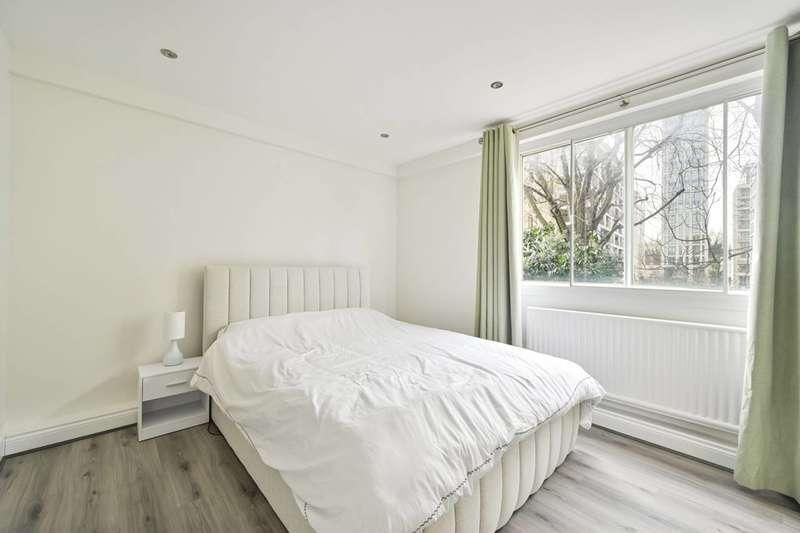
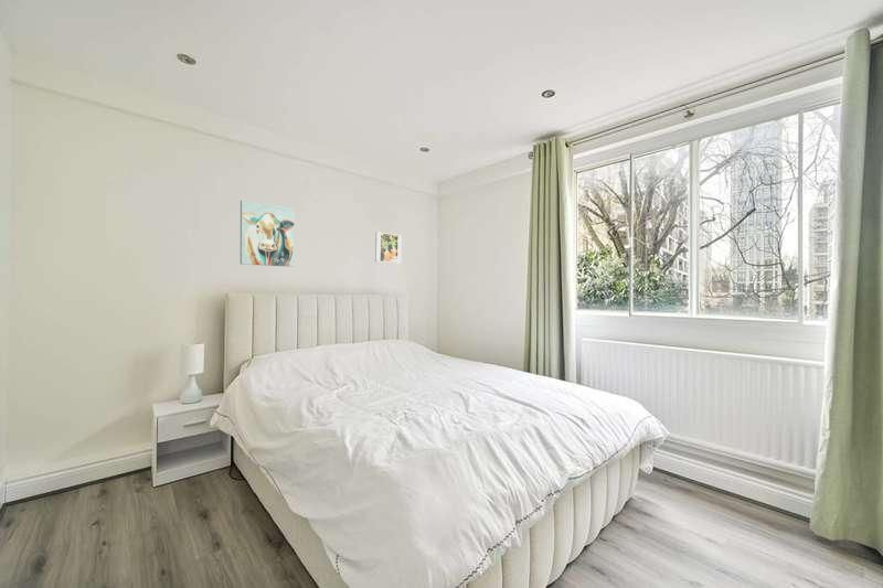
+ wall art (268, 235)
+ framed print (389, 247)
